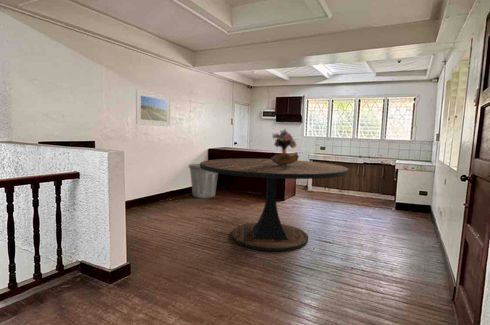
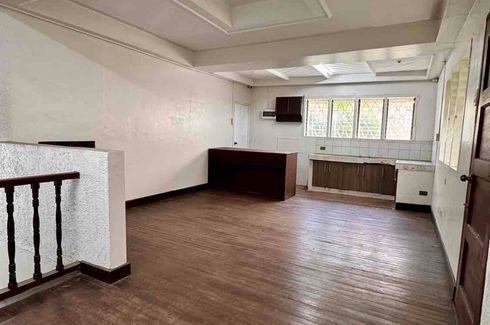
- dining table (270, 200)
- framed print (154, 109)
- trash can (204, 178)
- bouquet (285, 147)
